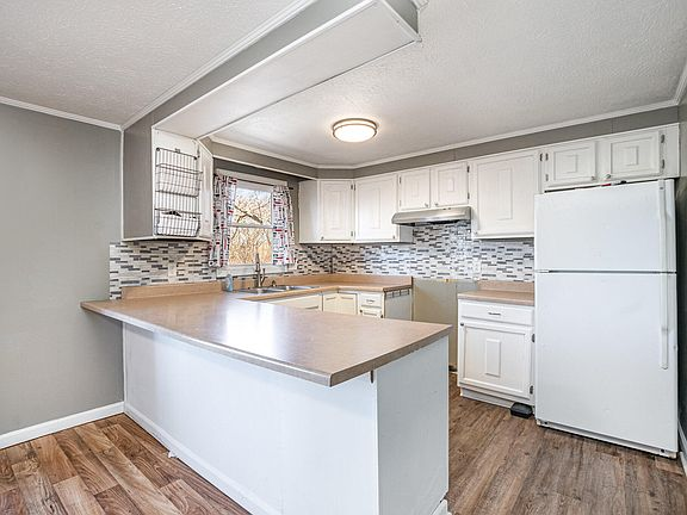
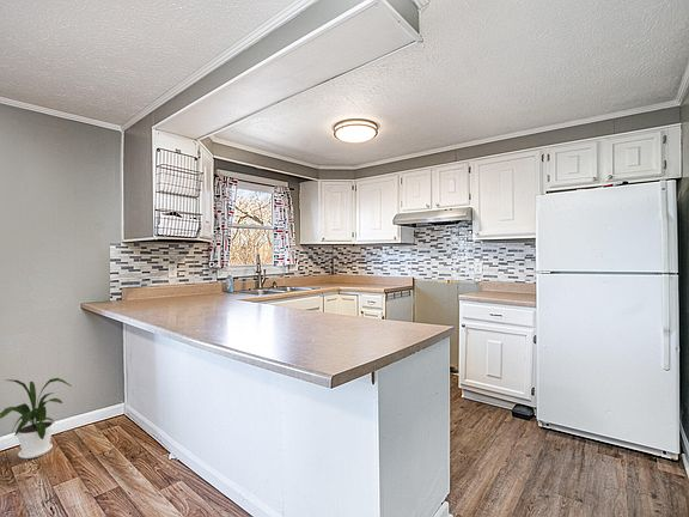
+ house plant (32, 414)
